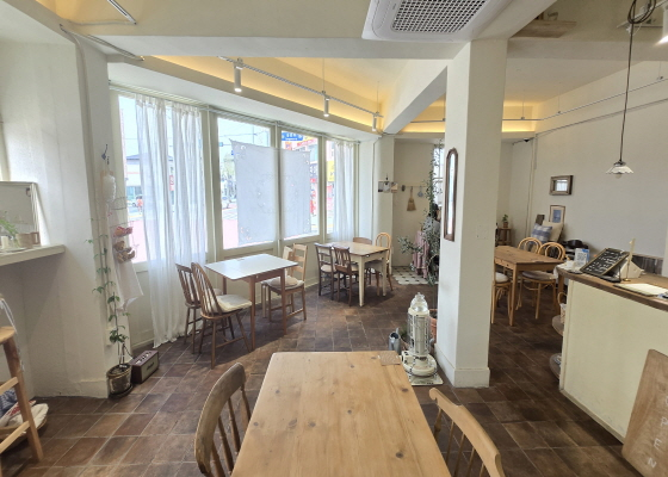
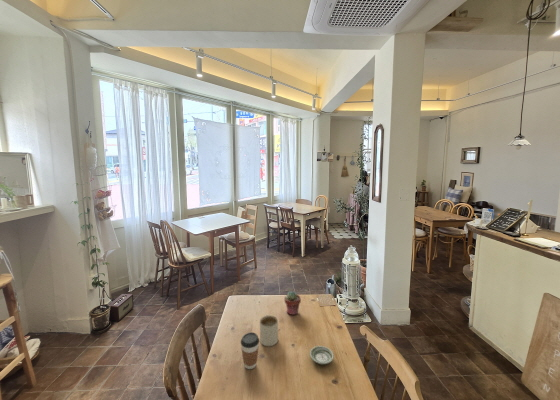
+ coffee cup (250, 351)
+ potted succulent (292, 301)
+ saucer (321, 356)
+ mug (268, 327)
